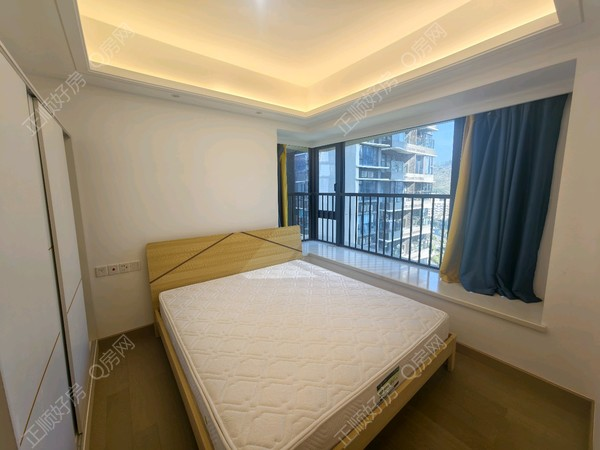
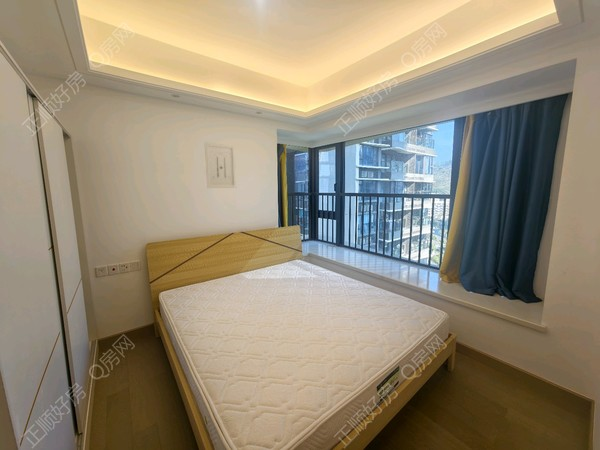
+ wall art (221, 166)
